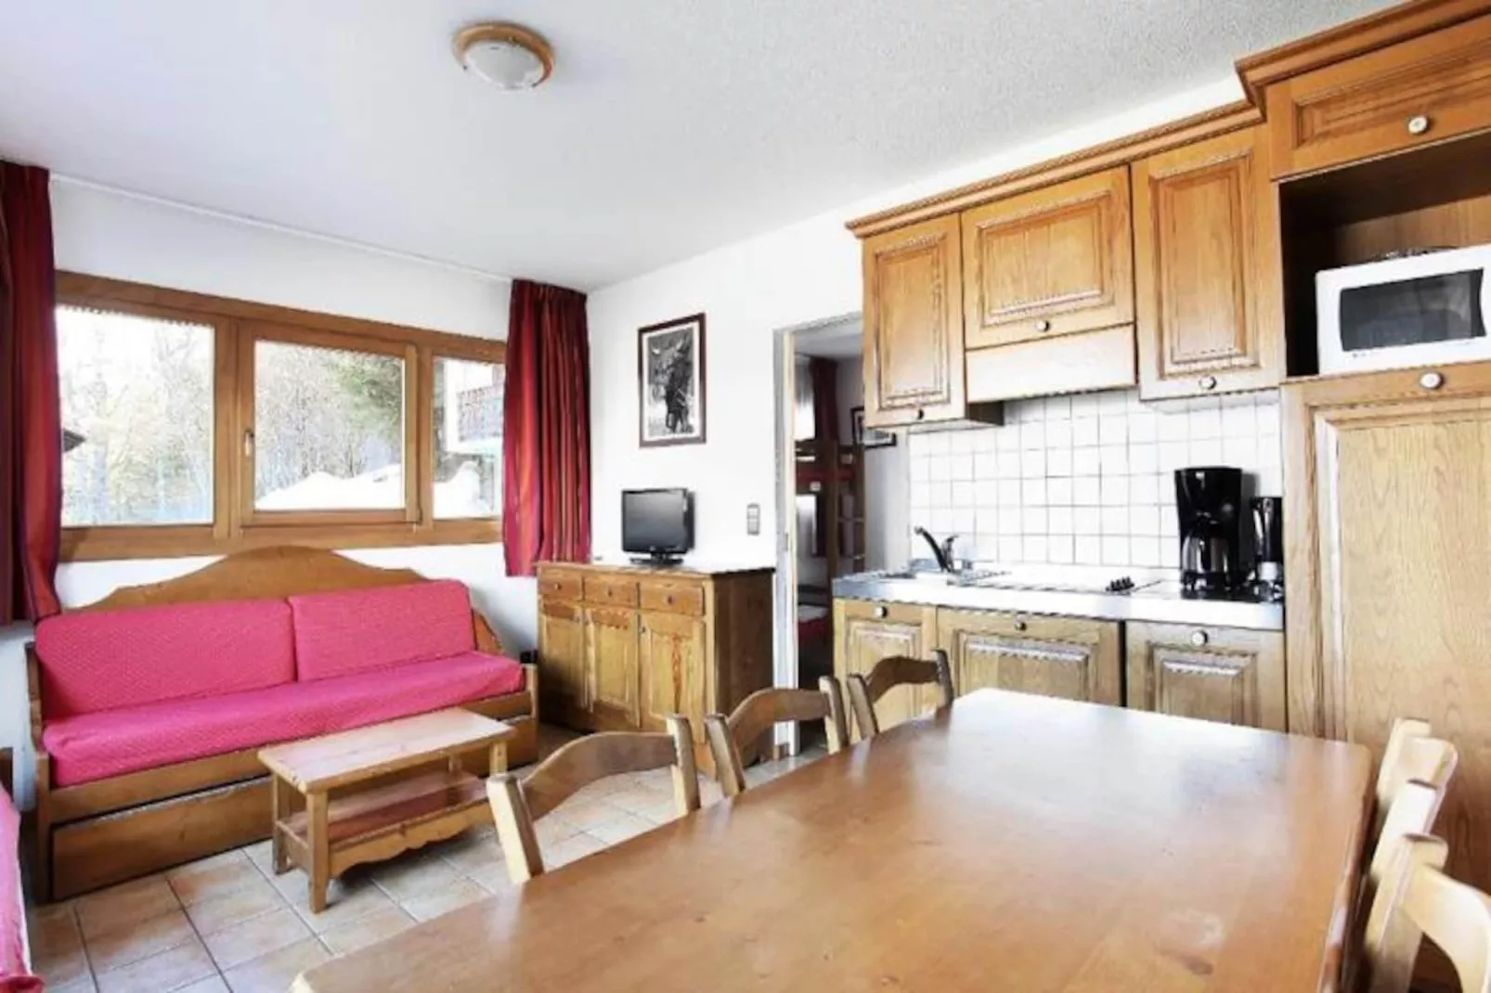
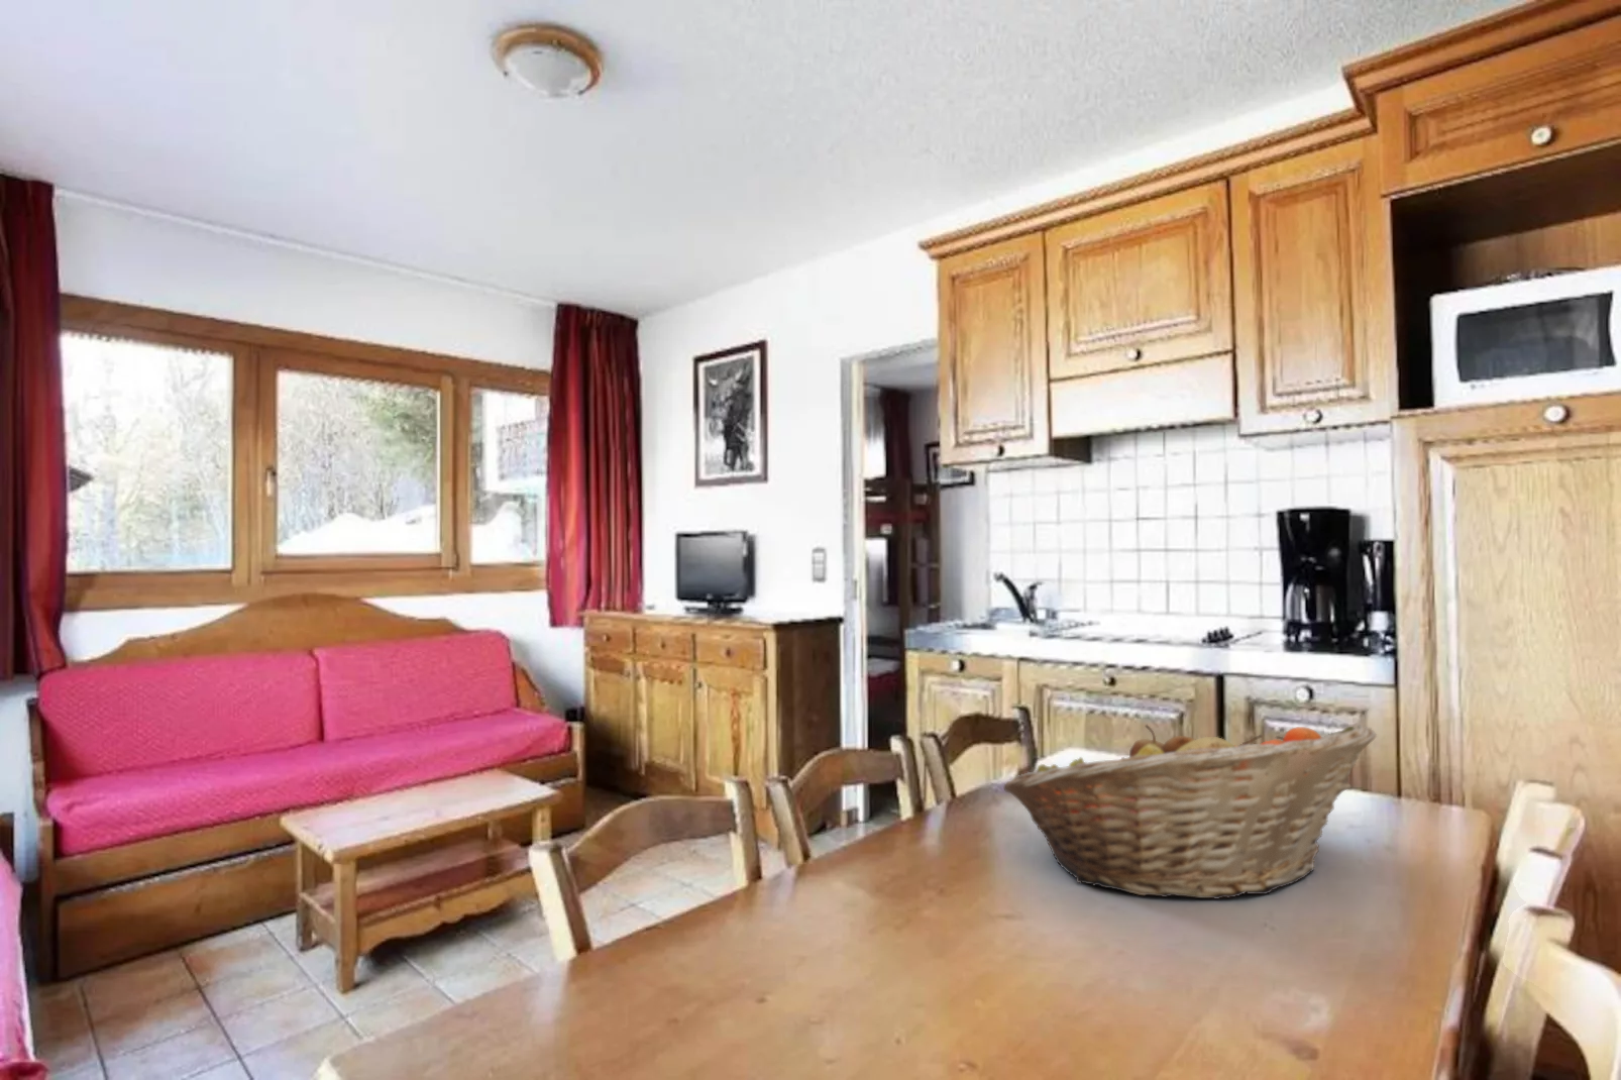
+ fruit basket (1186, 790)
